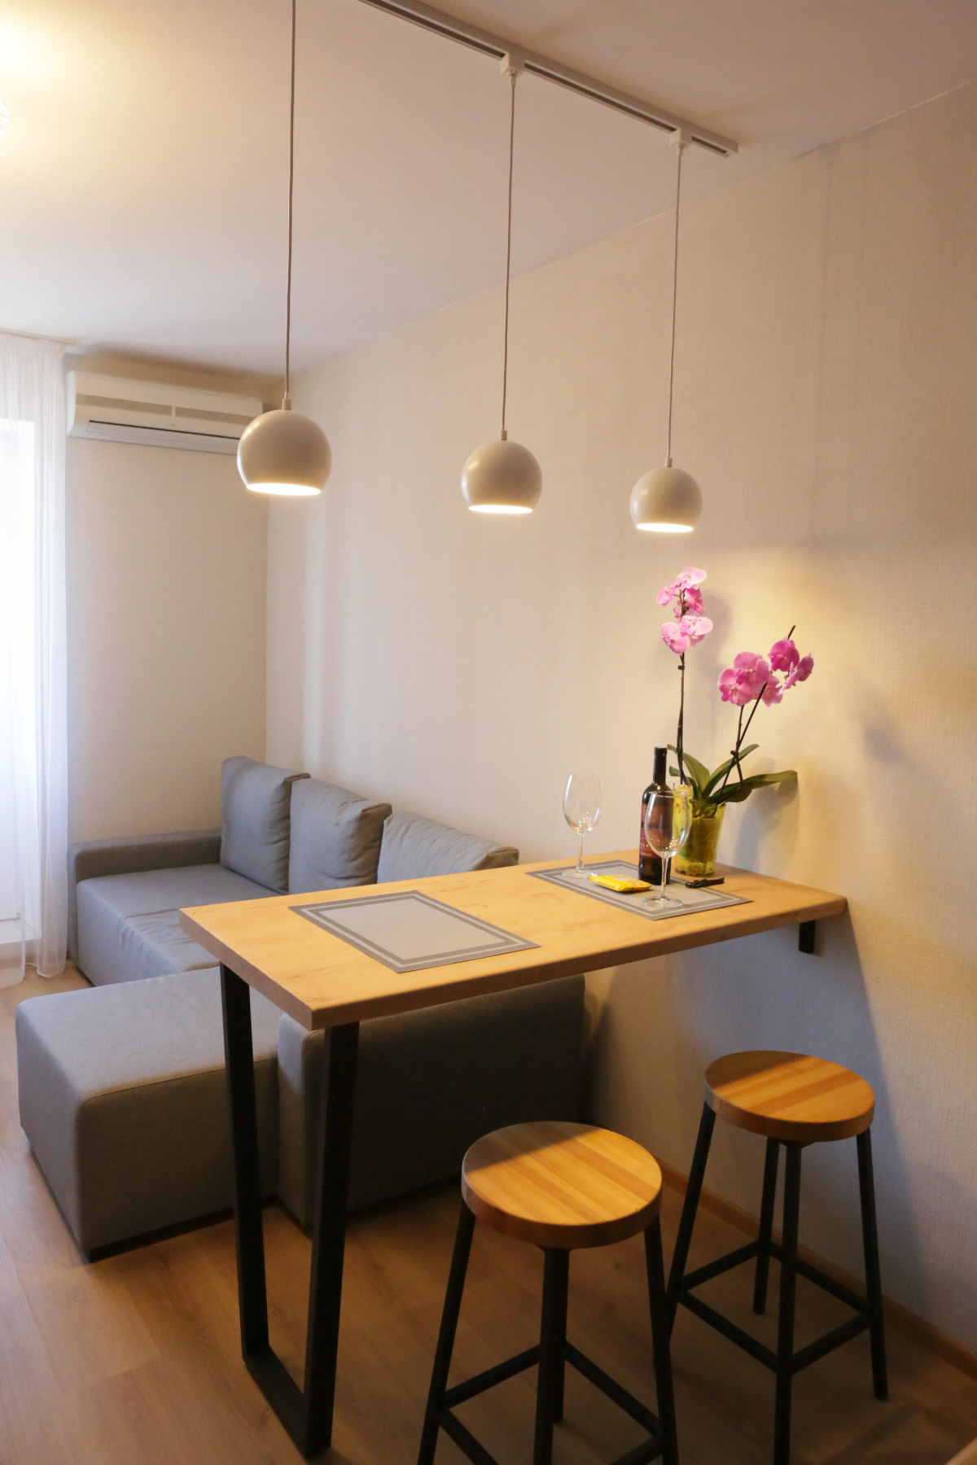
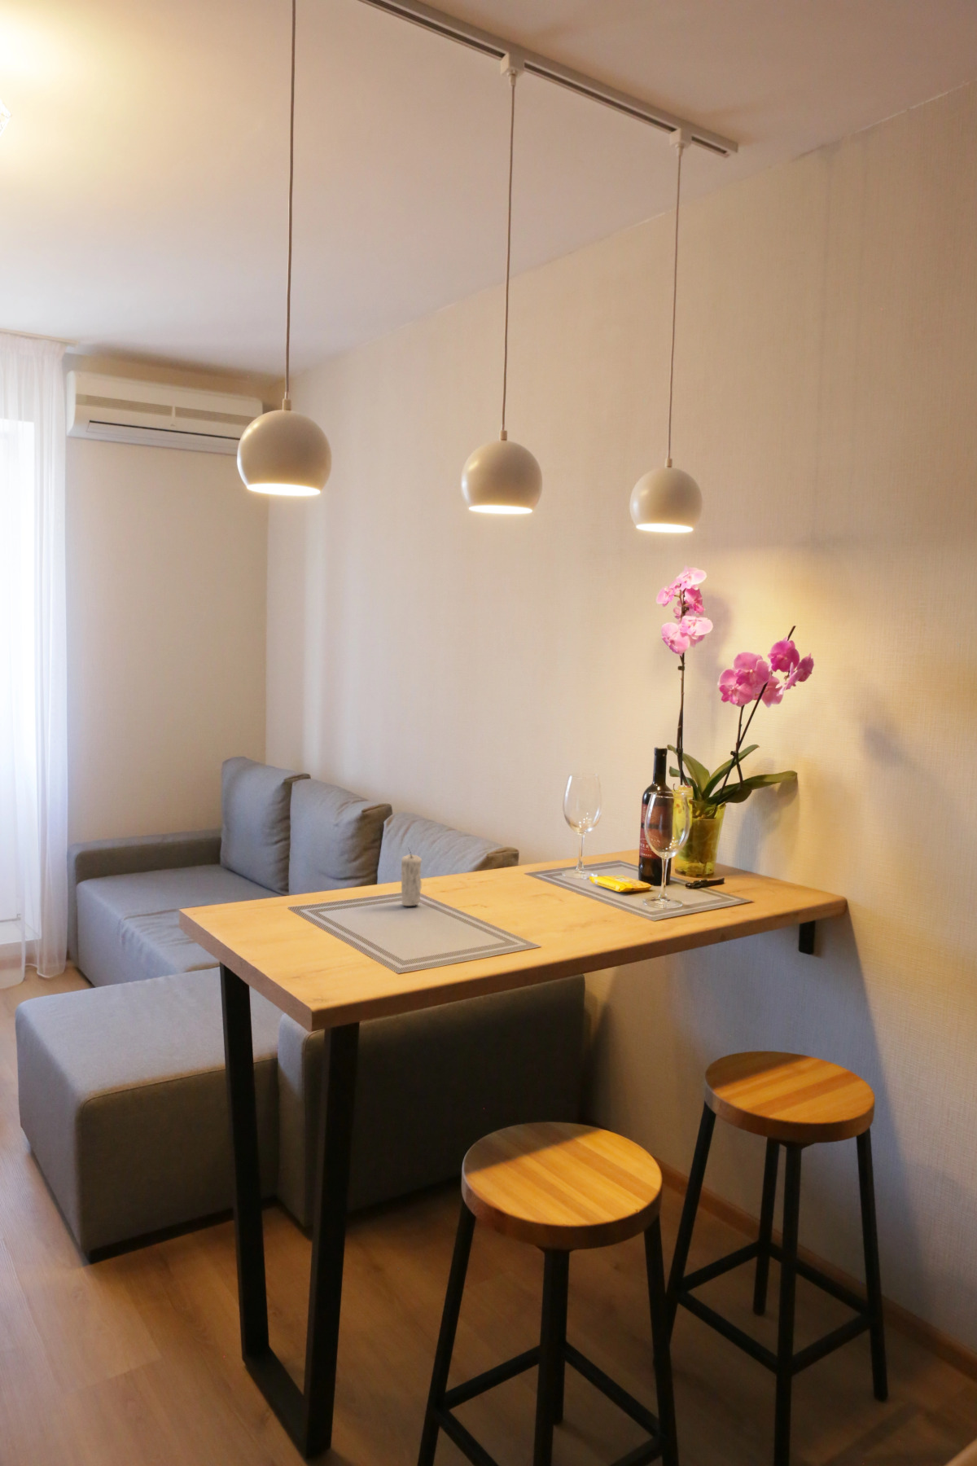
+ candle (411, 875)
